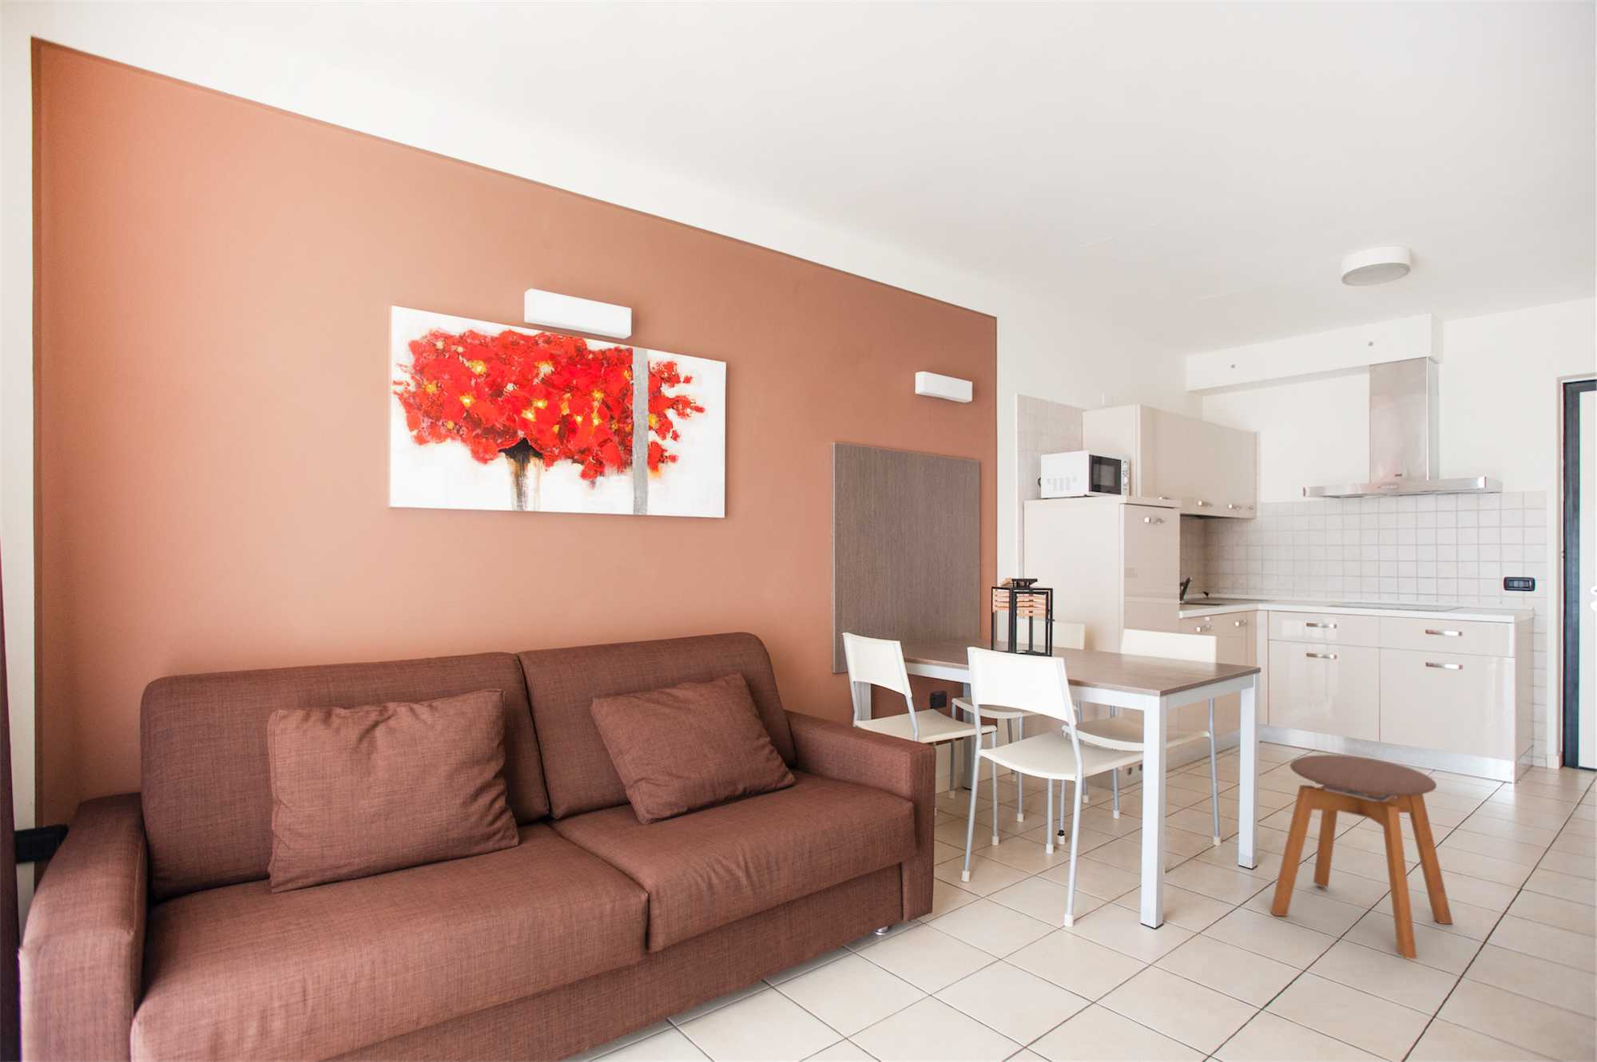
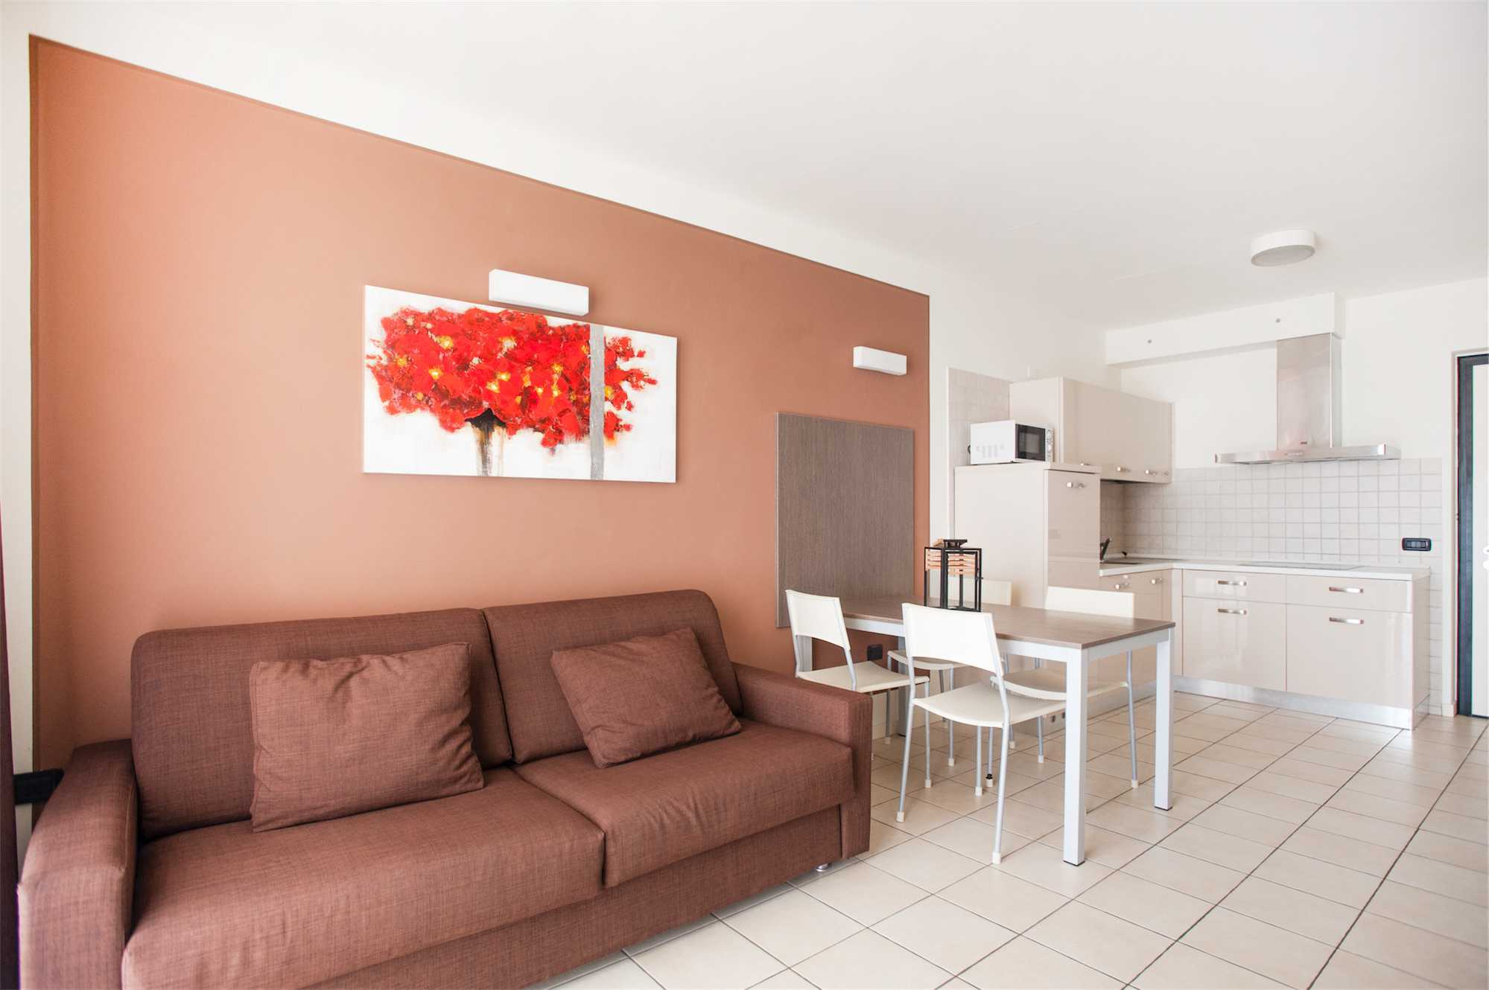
- stool (1384, 836)
